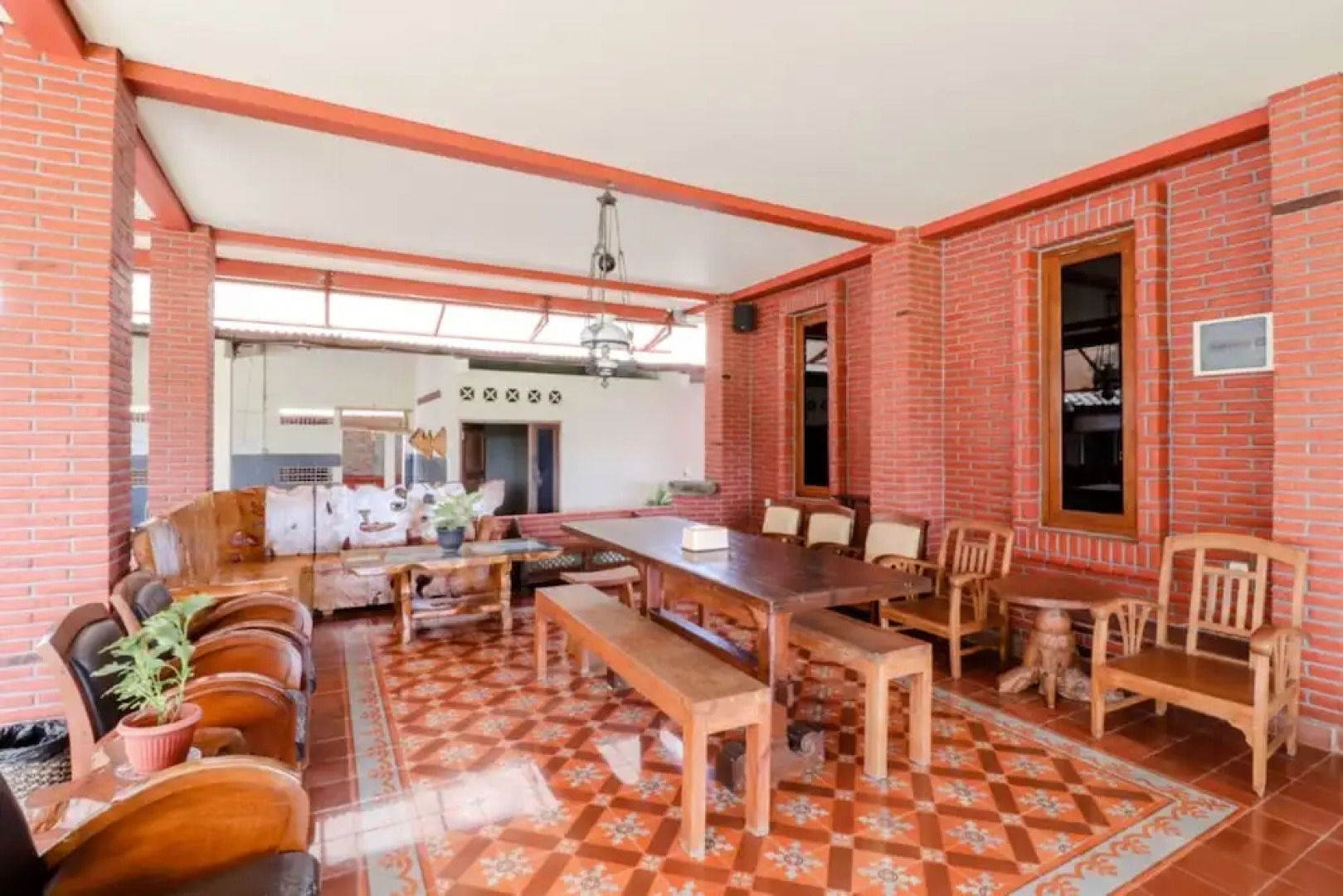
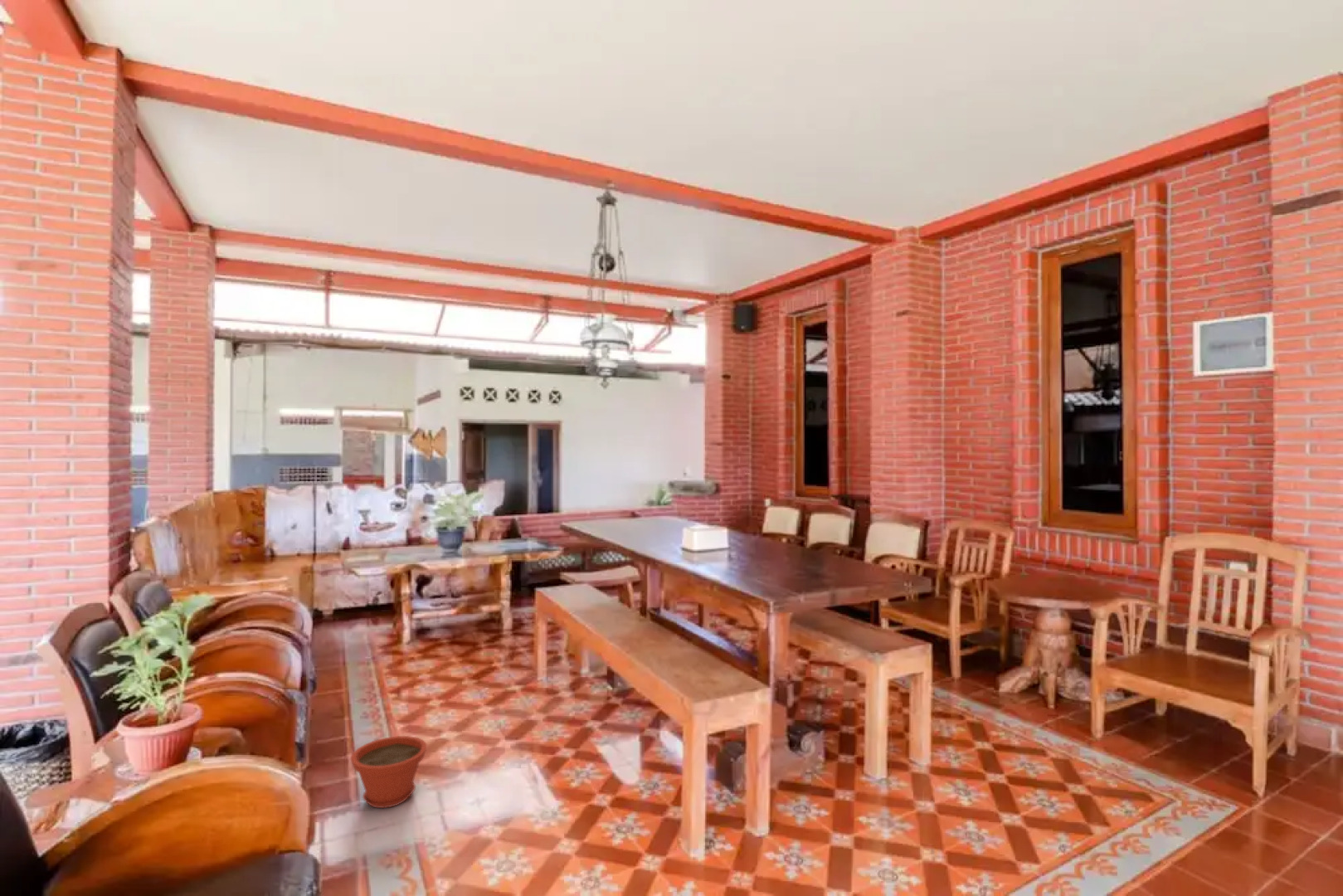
+ plant pot (389, 774)
